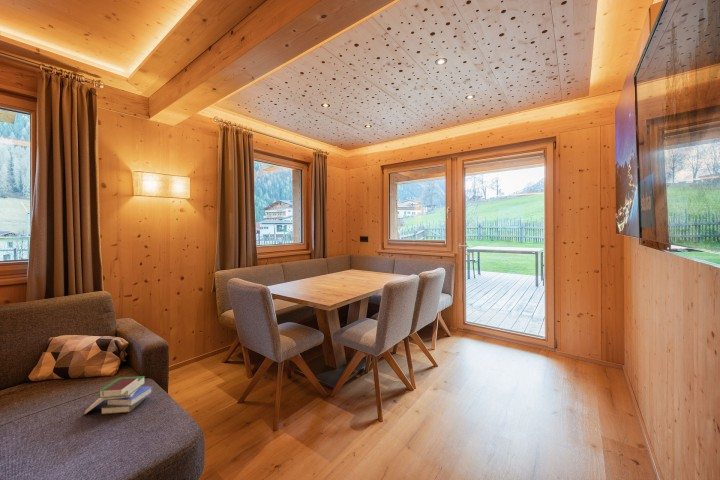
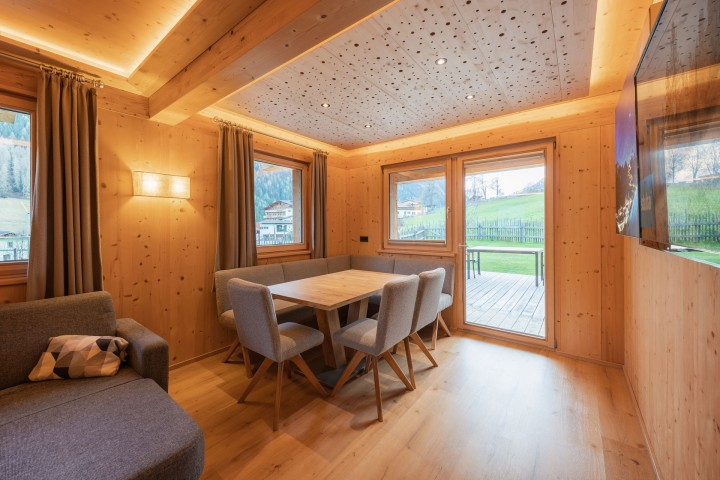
- book (114, 394)
